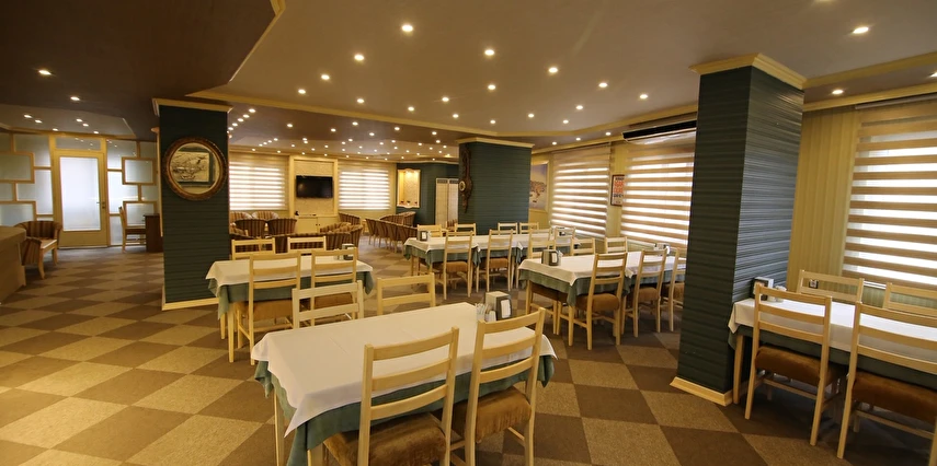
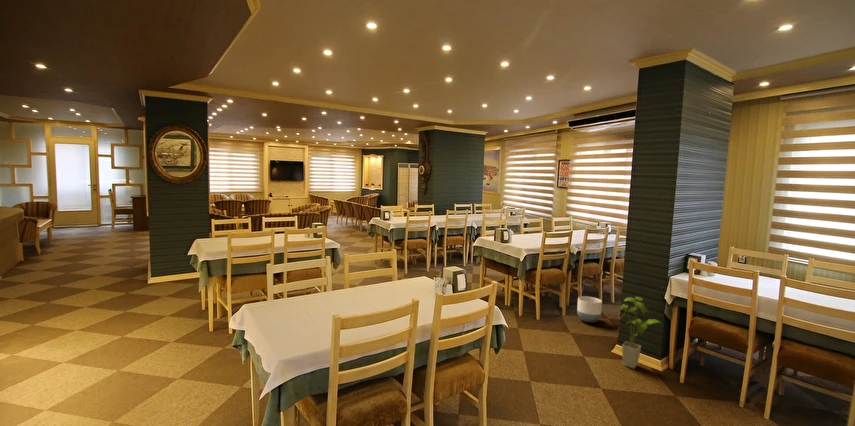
+ planter (589, 310)
+ house plant (637, 332)
